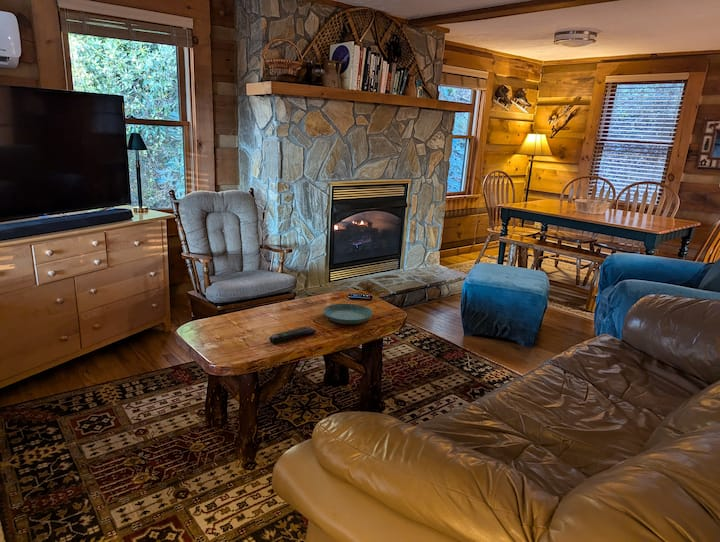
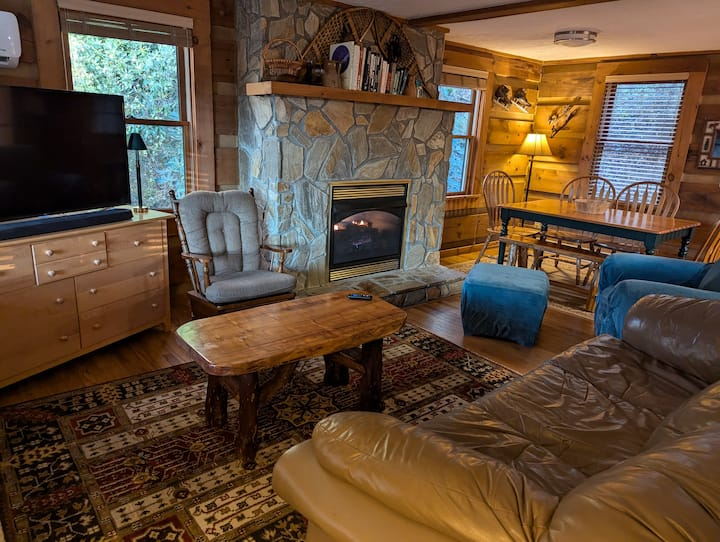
- saucer (347, 314)
- remote control (293, 334)
